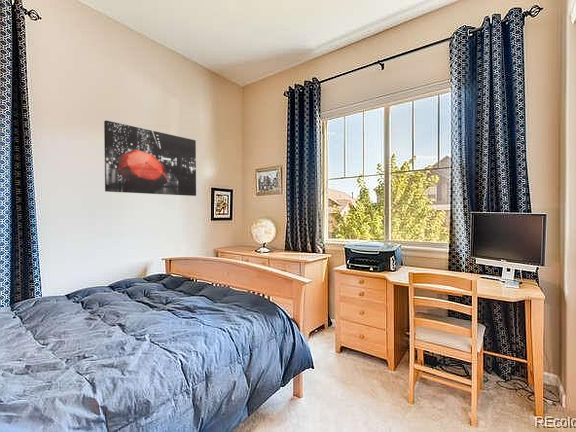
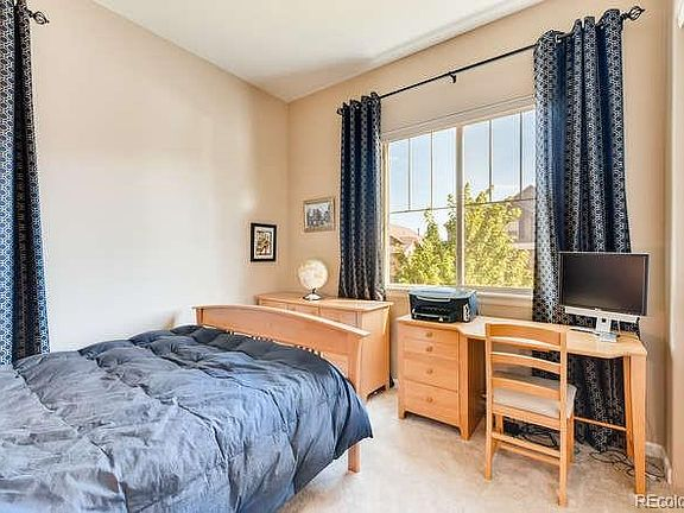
- wall art (155, 162)
